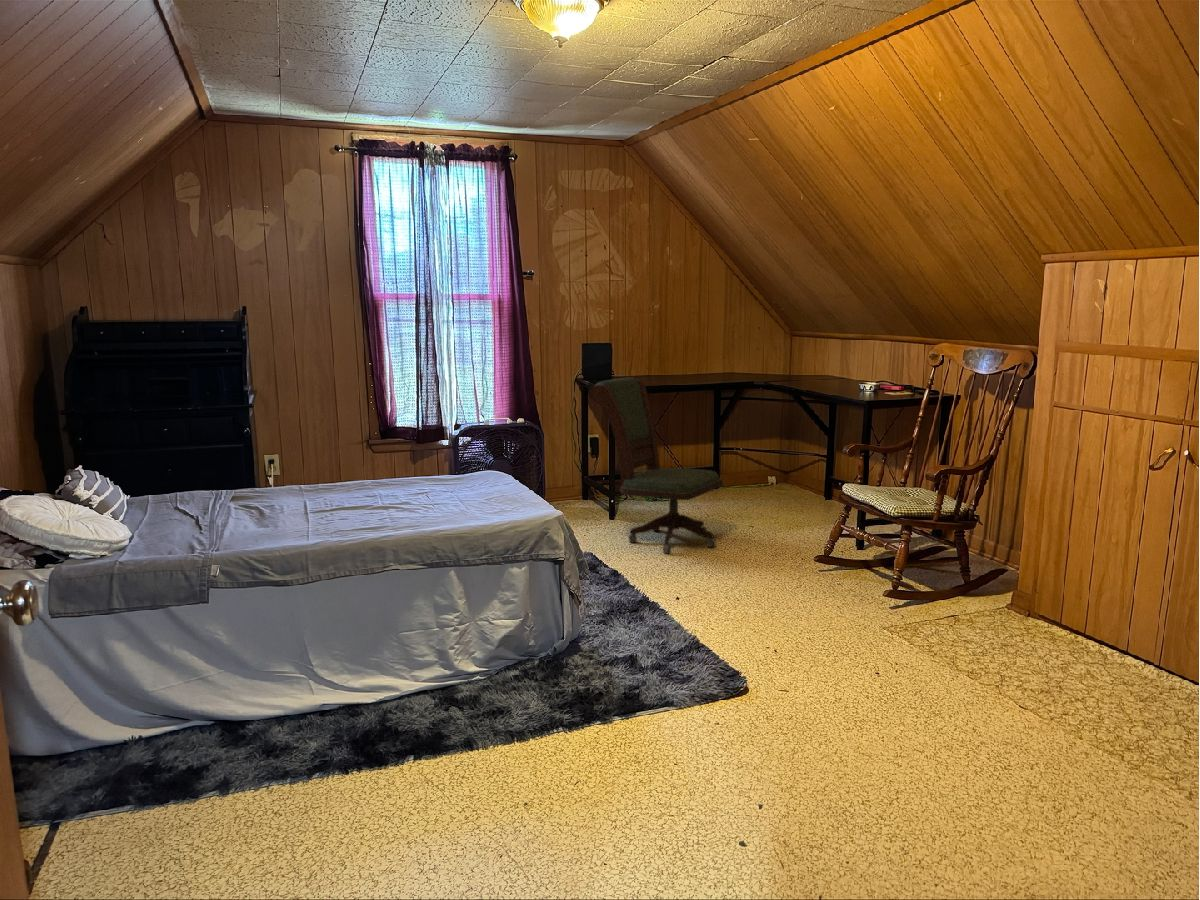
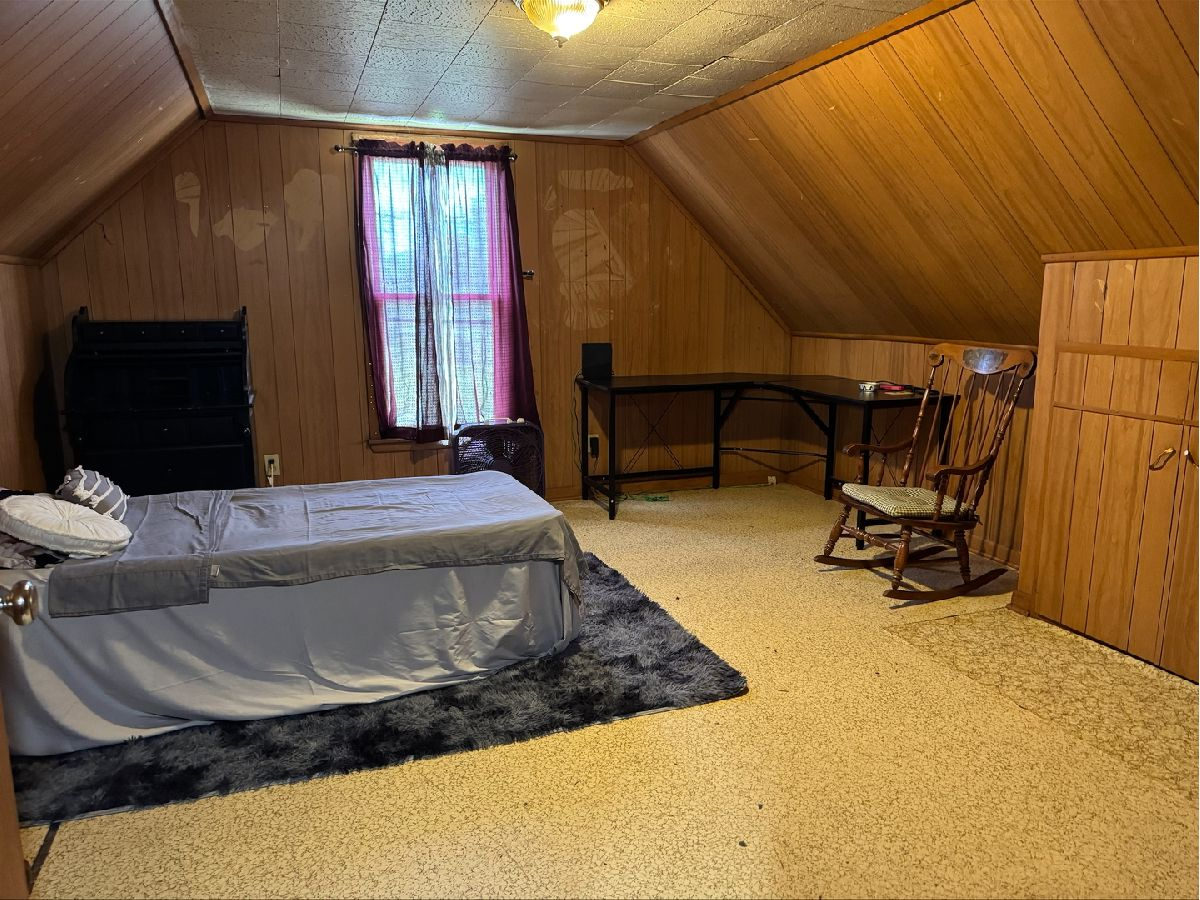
- office chair (658, 460)
